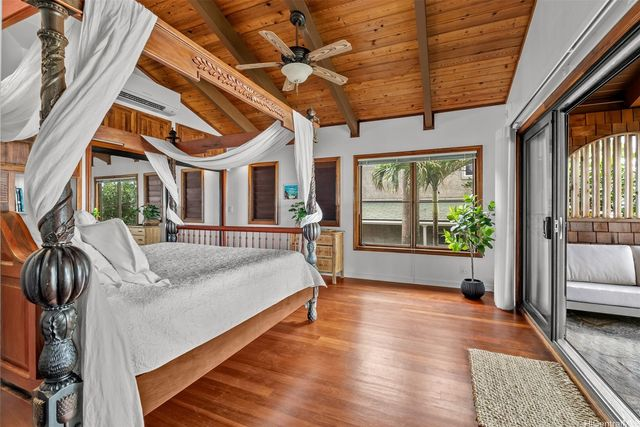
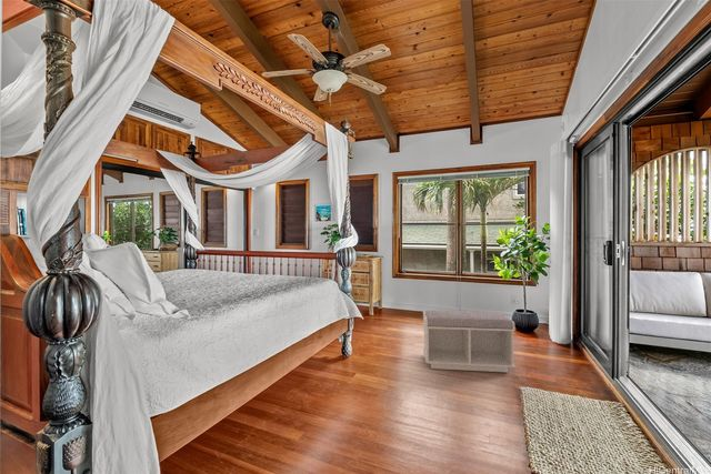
+ bench (465, 339)
